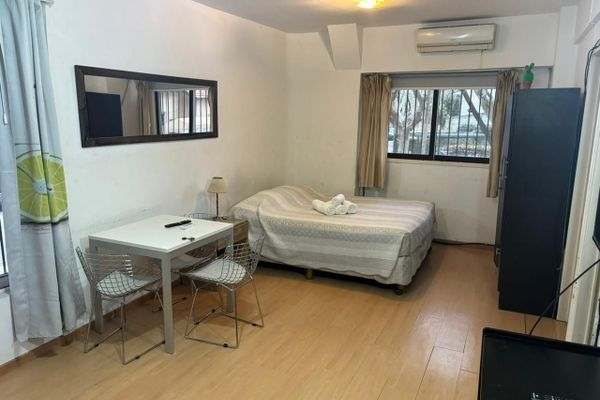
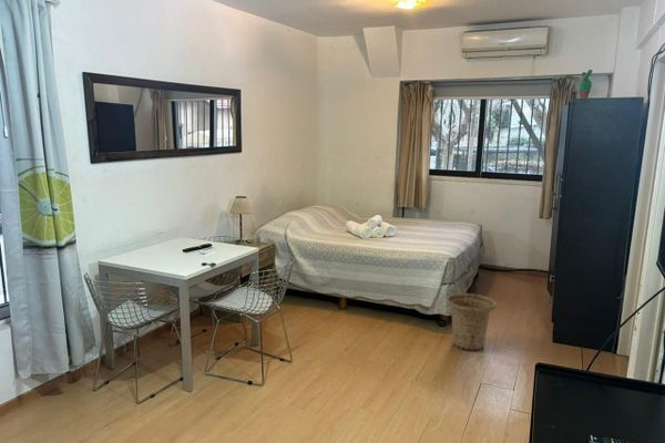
+ basket (469, 322)
